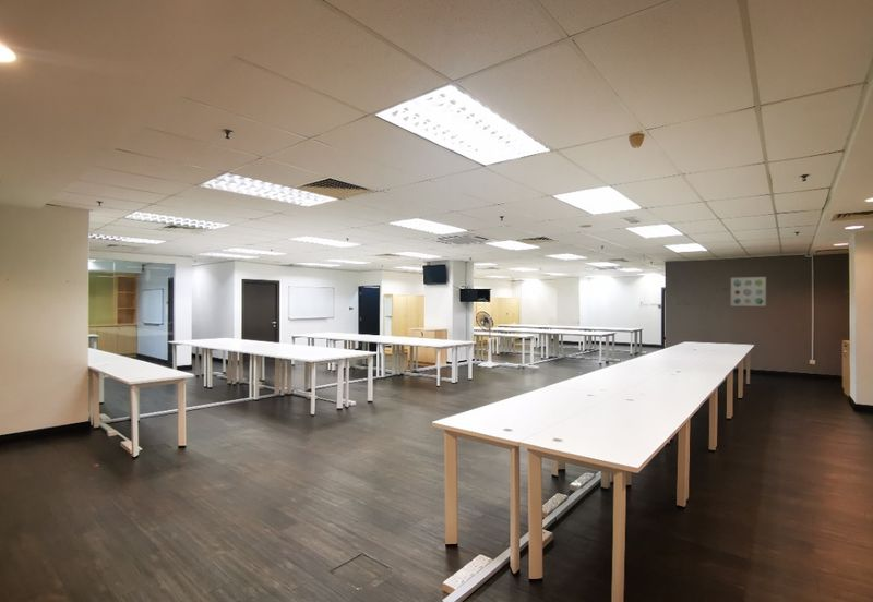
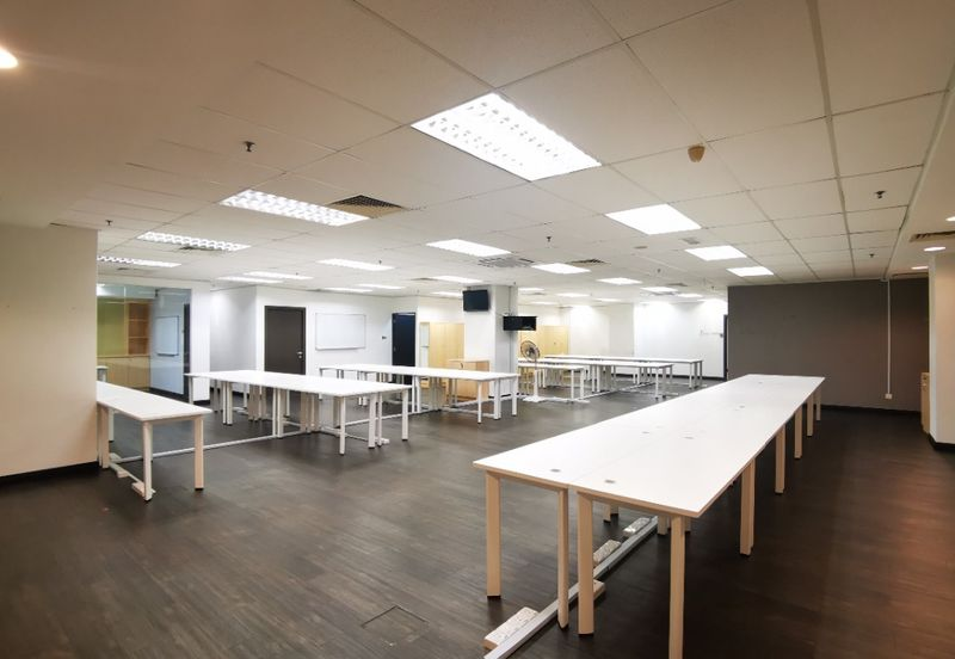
- wall art (748, 291)
